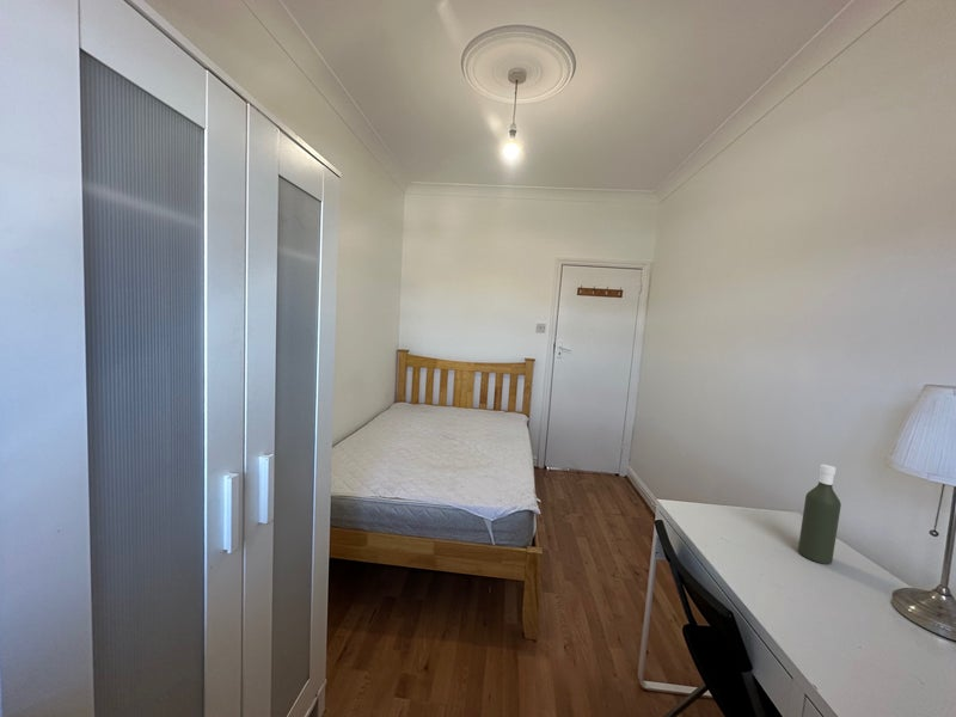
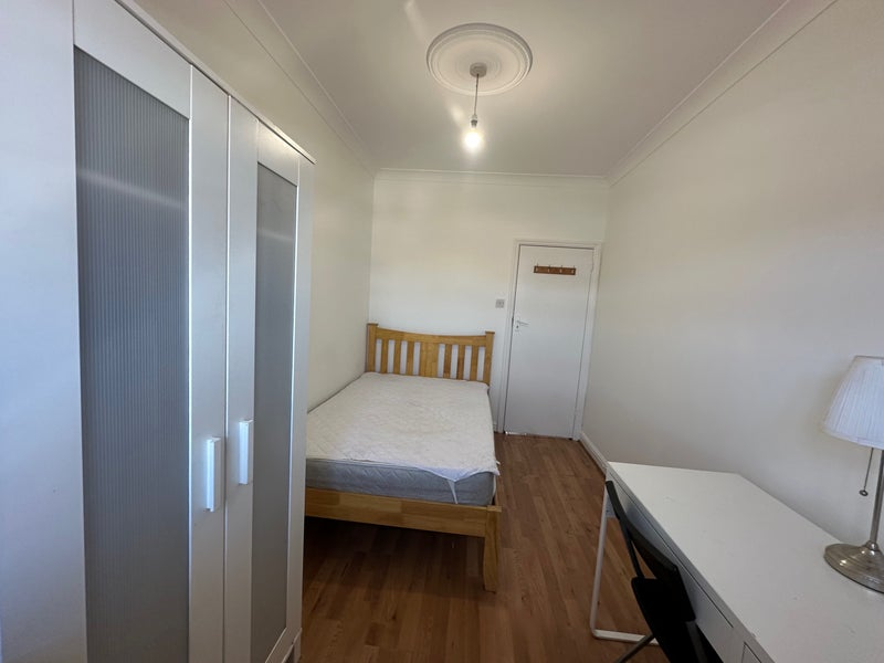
- bottle (821, 511)
